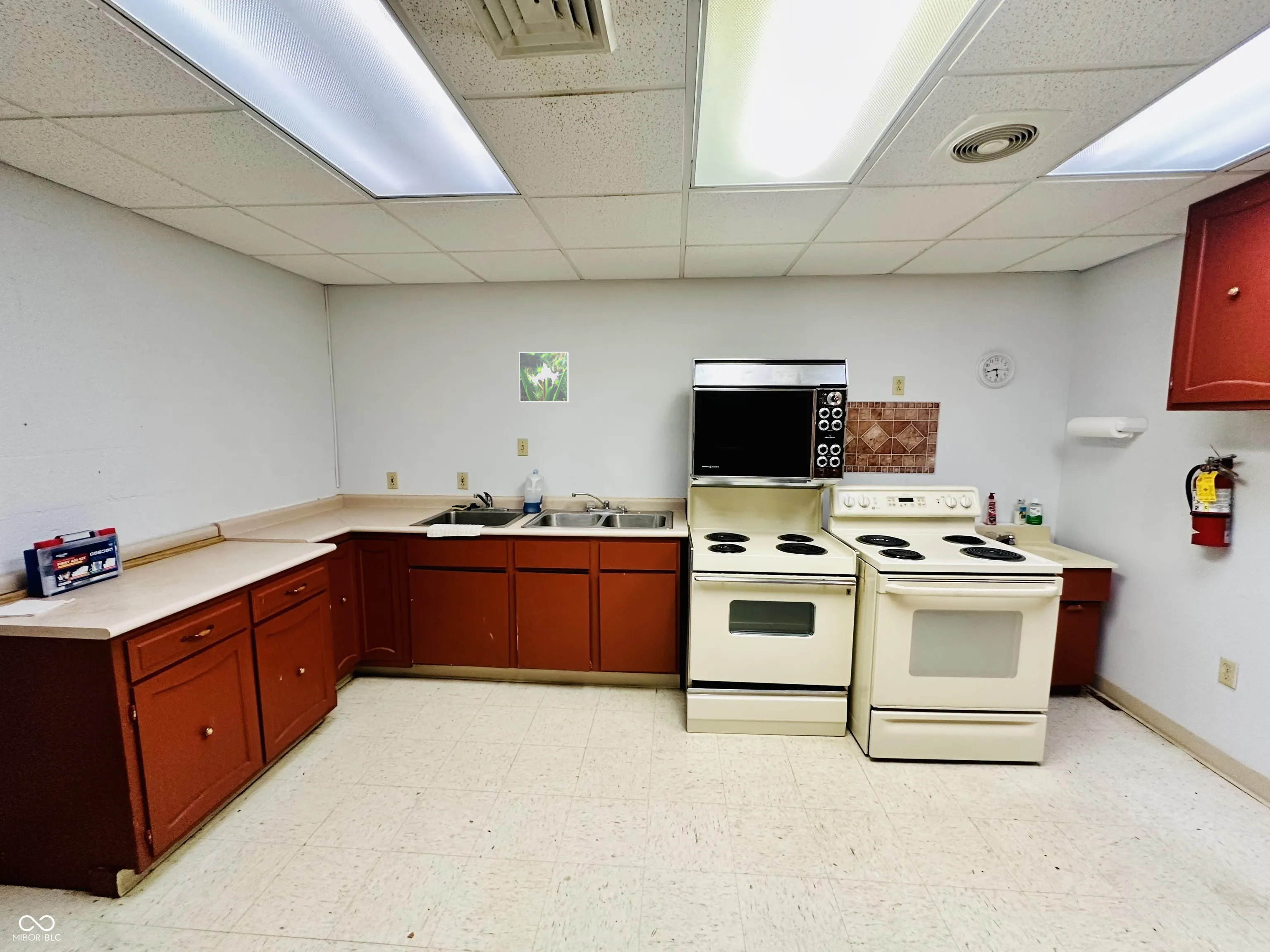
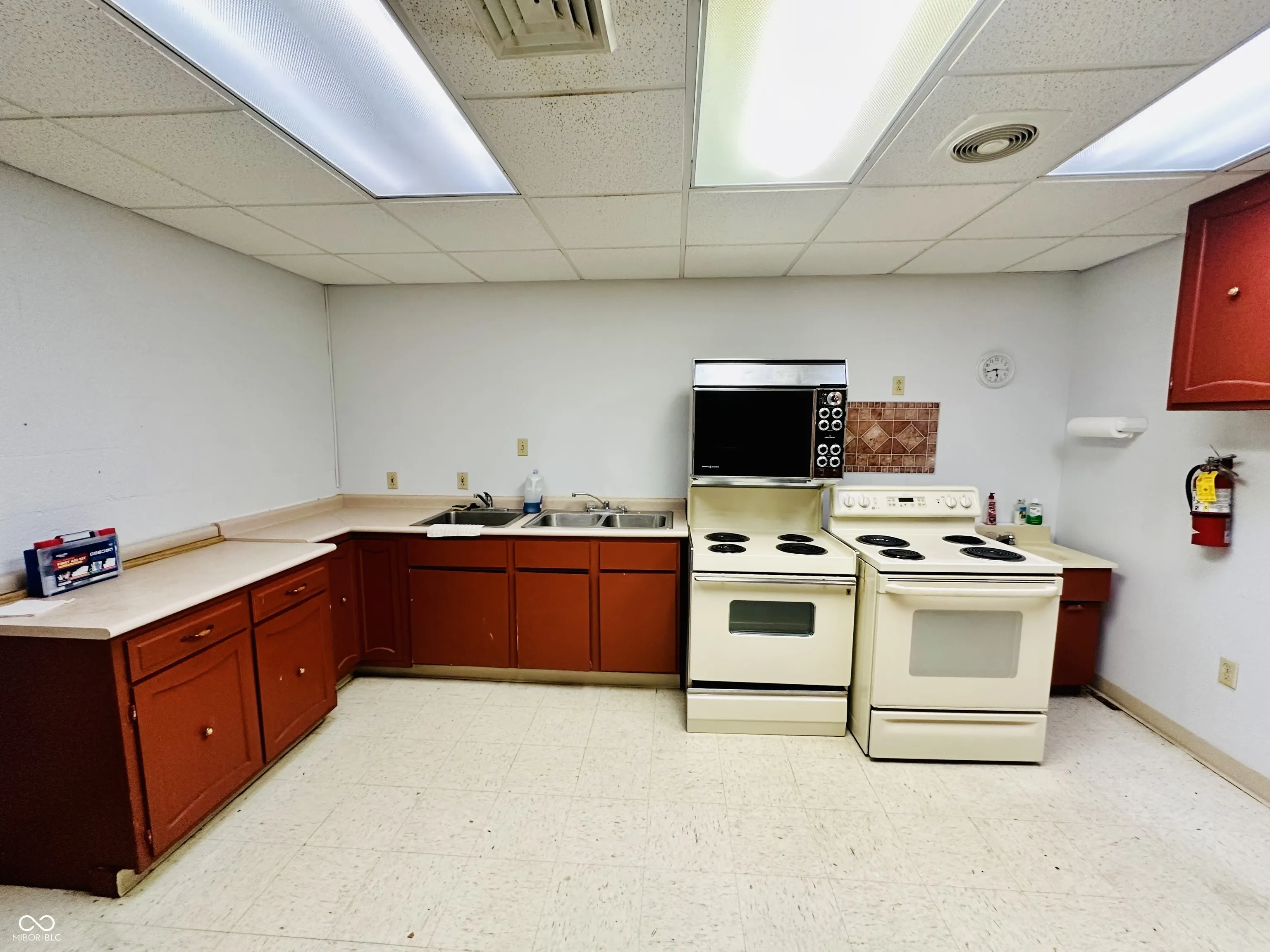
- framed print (544, 377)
